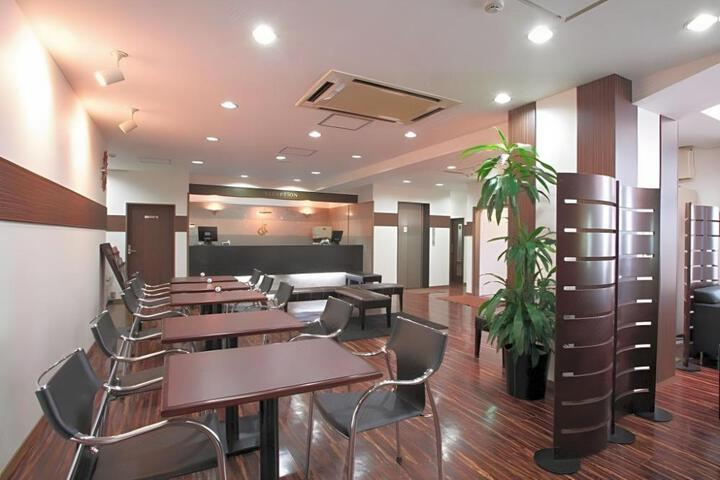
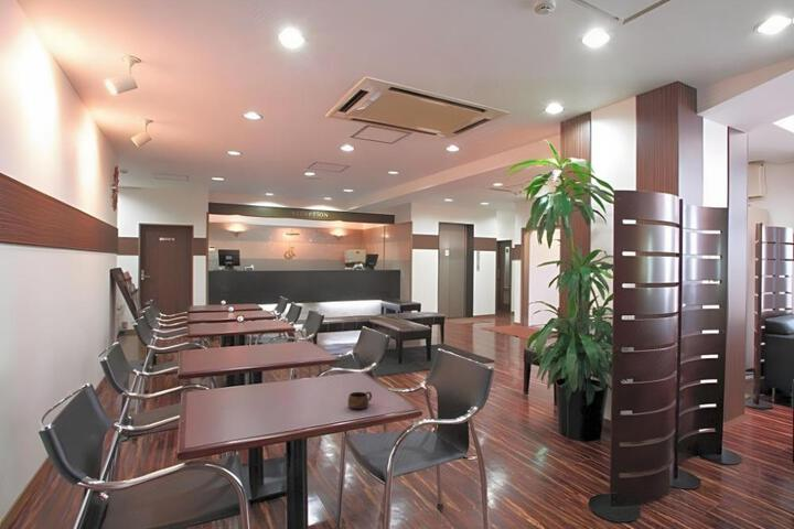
+ cup (361, 399)
